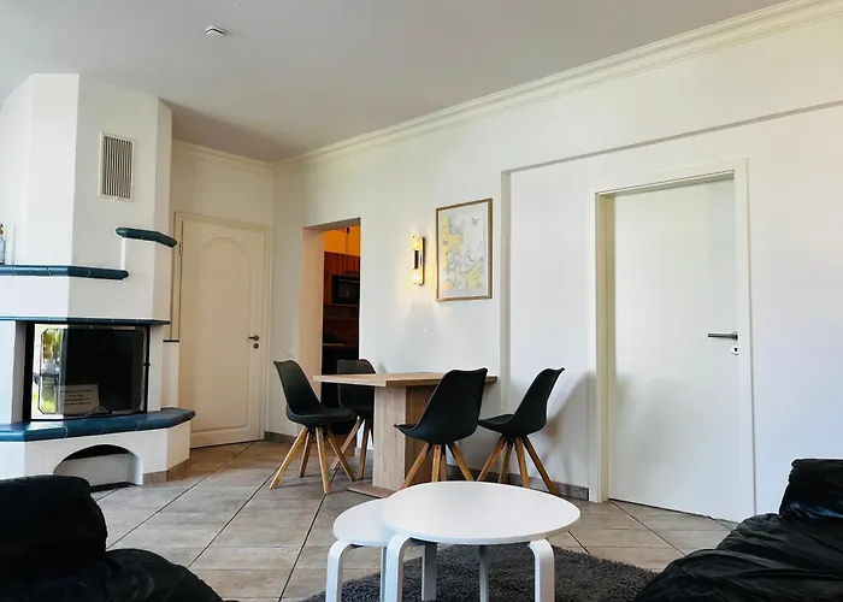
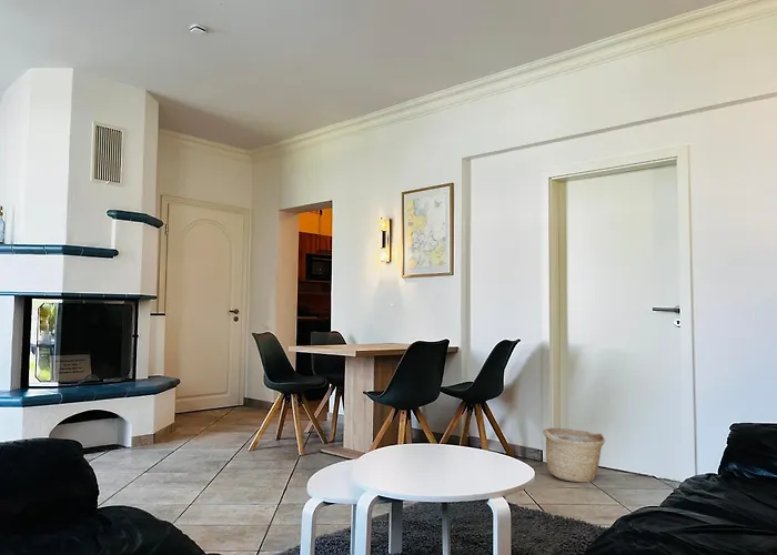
+ basket (573, 452)
